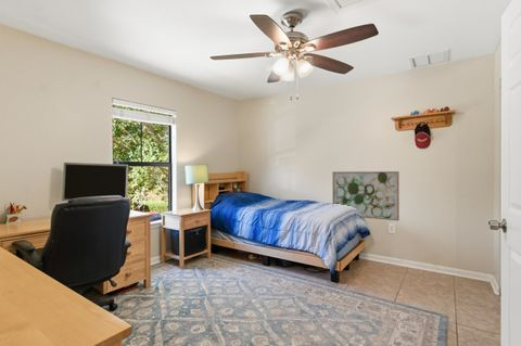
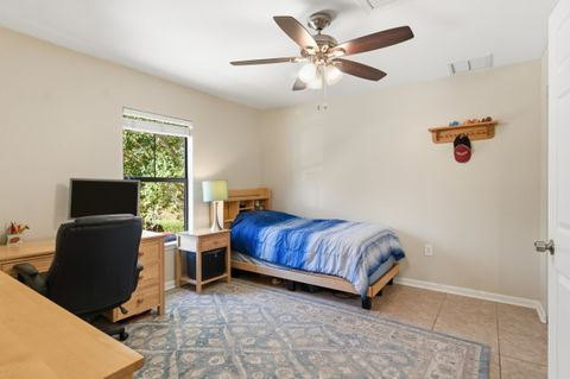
- wall art (363, 194)
